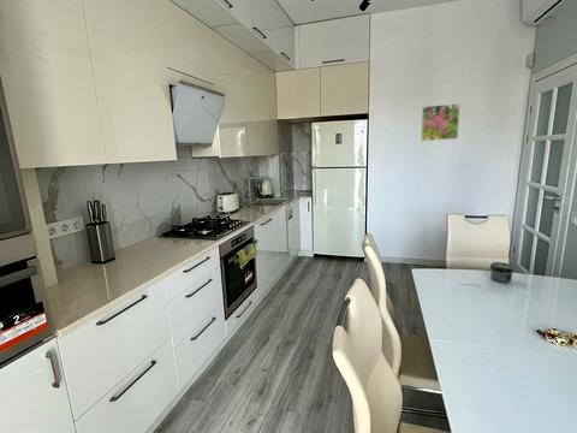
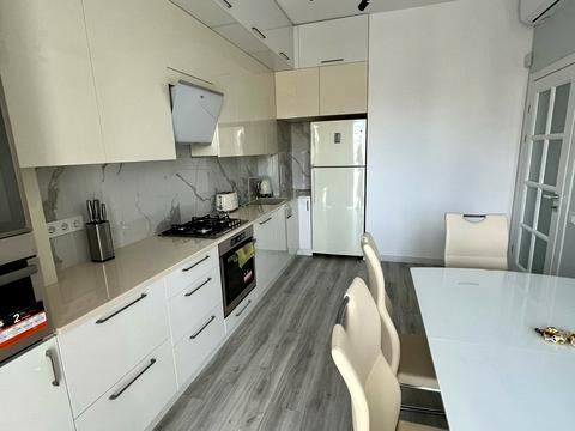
- jar (501, 272)
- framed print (439, 123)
